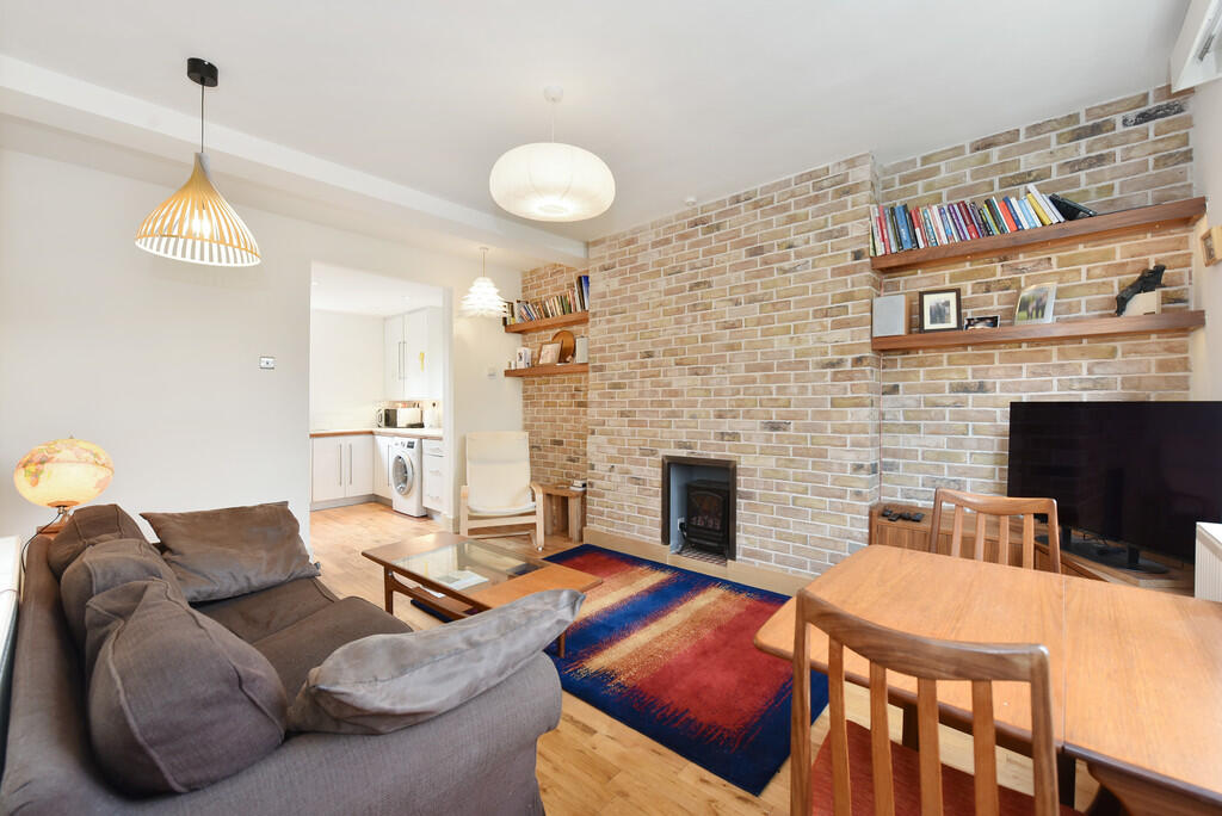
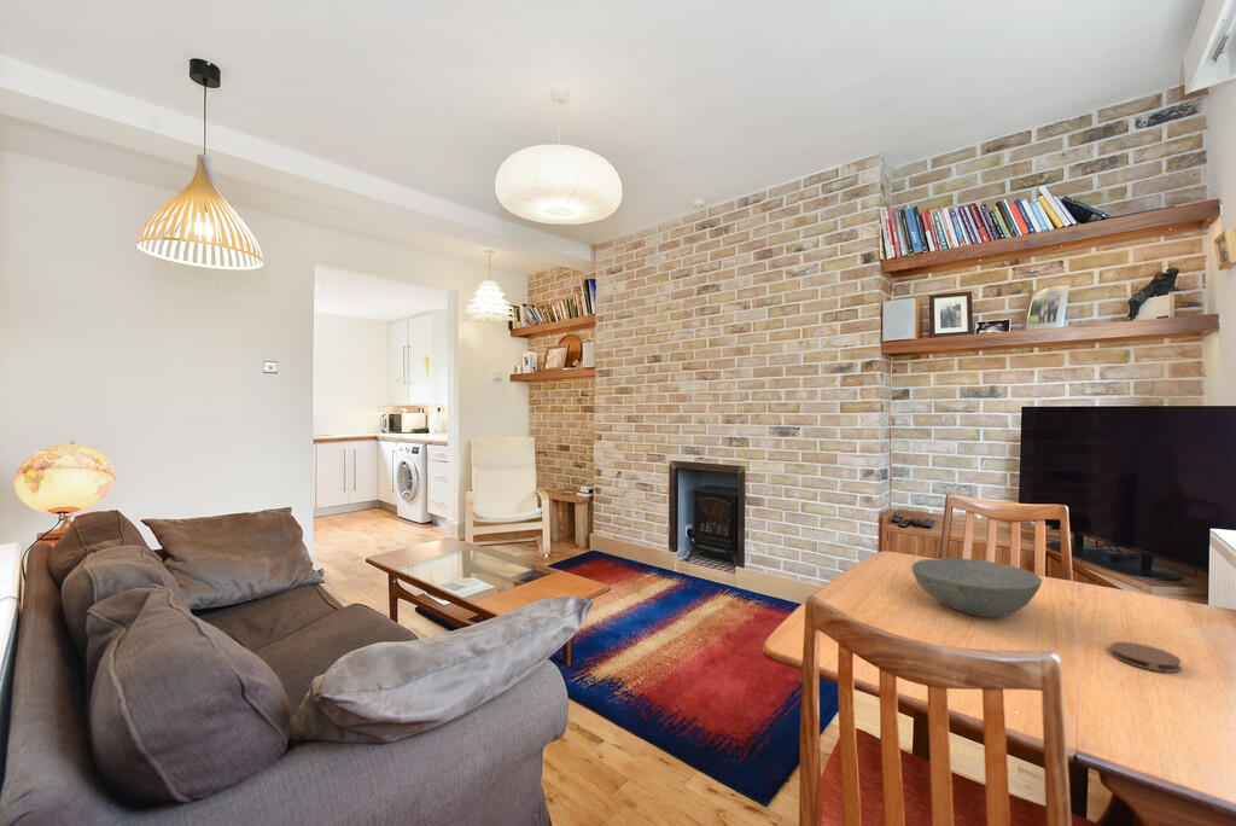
+ bowl (973, 588)
+ coaster (1144, 656)
